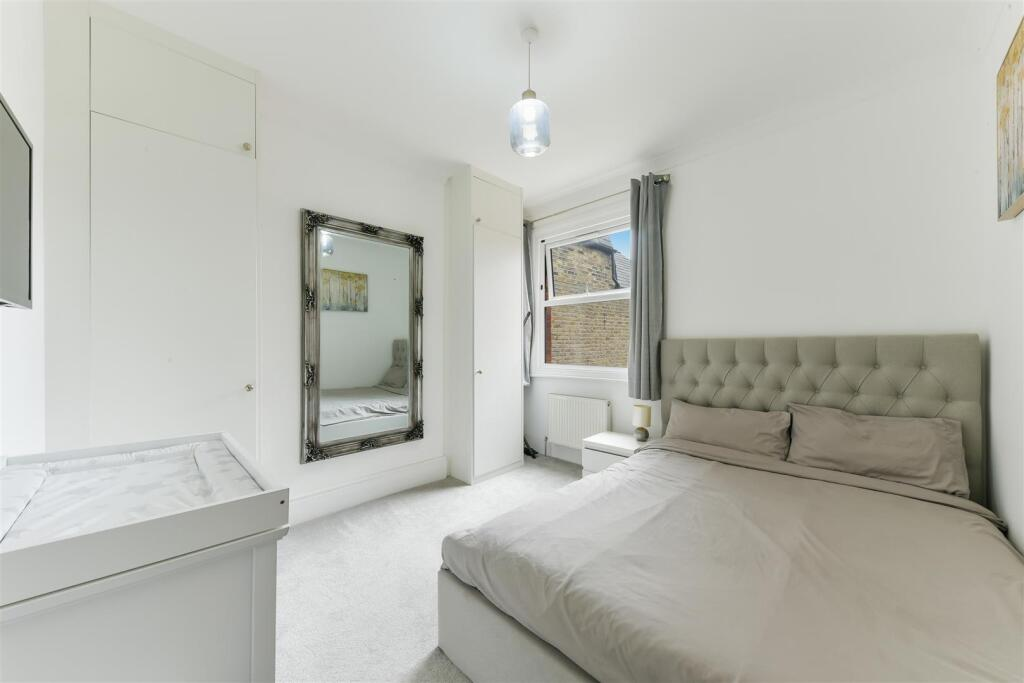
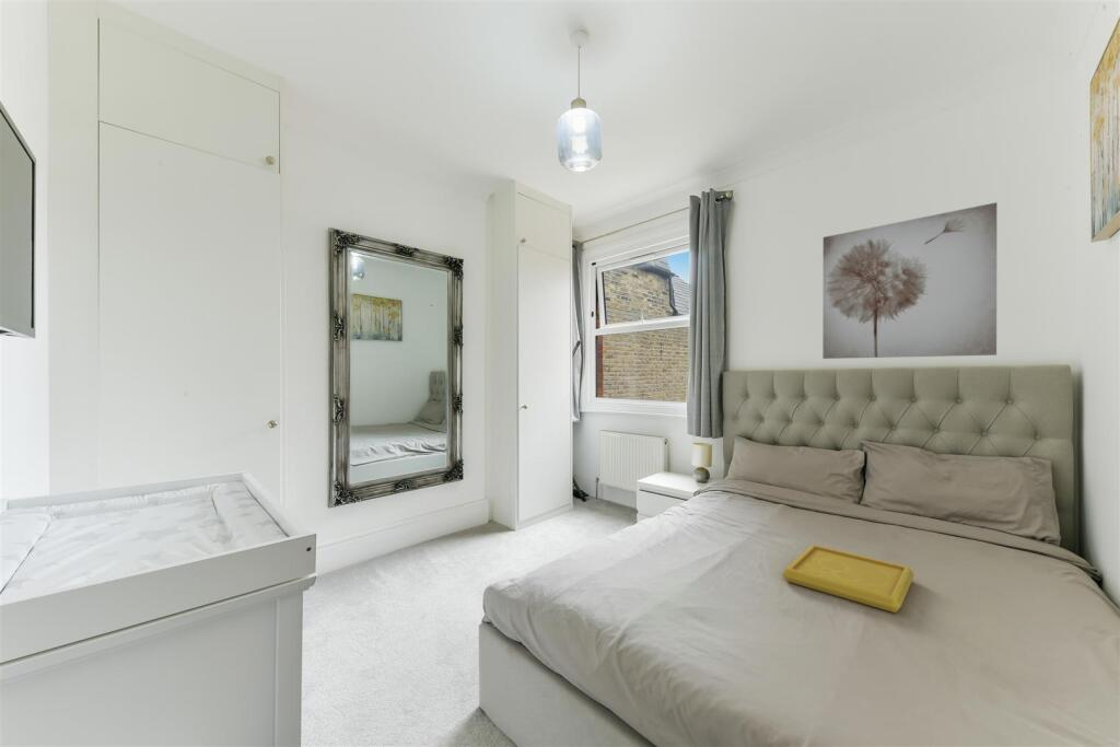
+ serving tray (848, 573)
+ wall art (900, 289)
